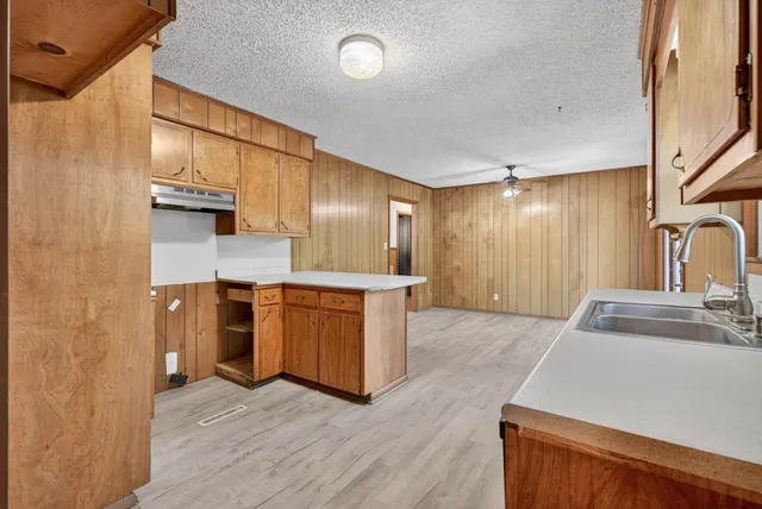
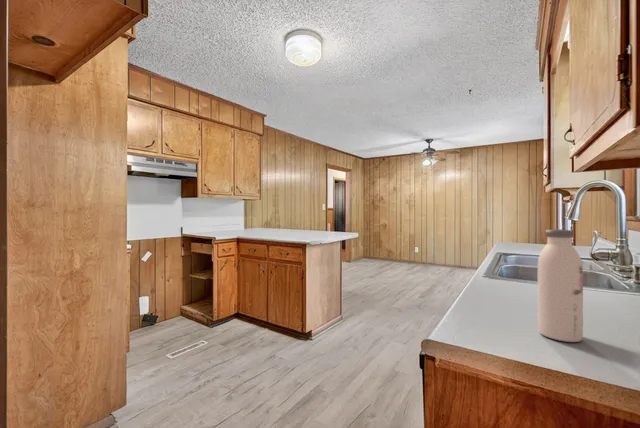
+ water bottle (559, 282)
